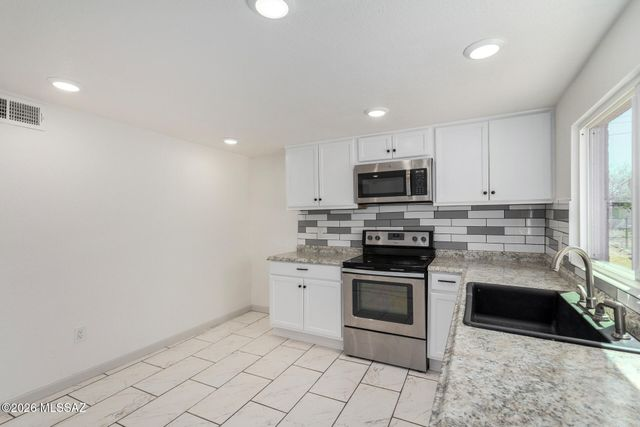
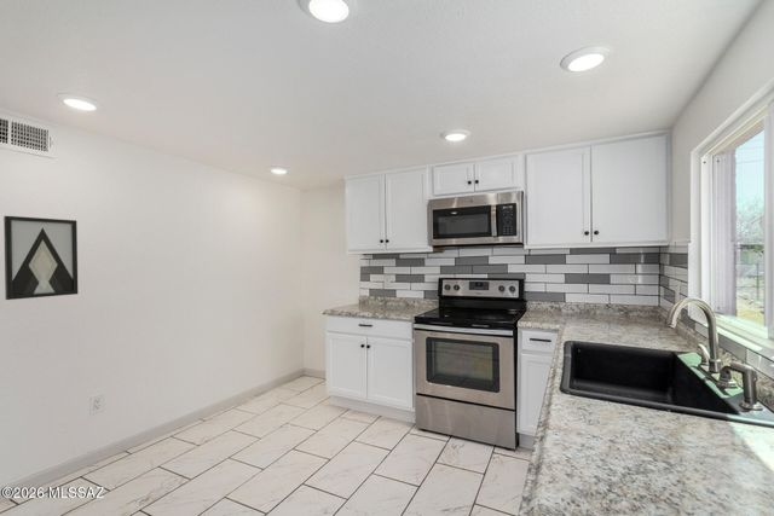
+ wall art (42, 257)
